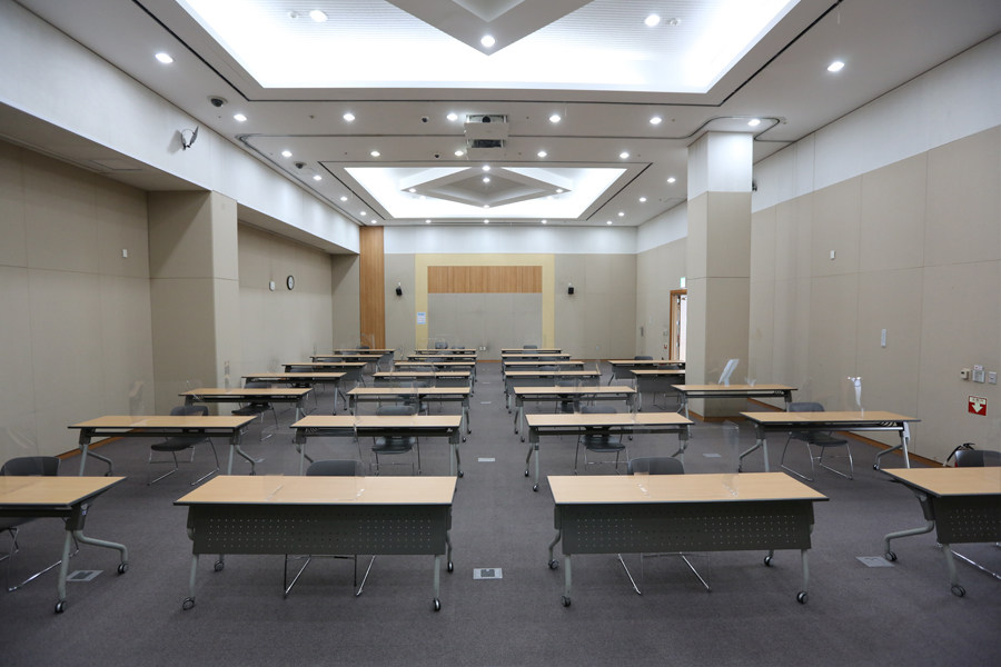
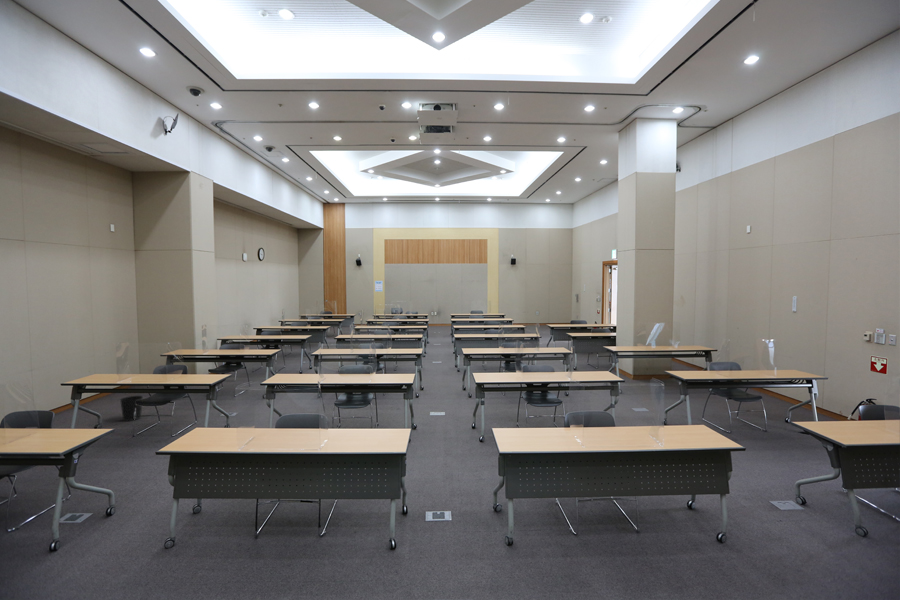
+ wastebasket (131, 408)
